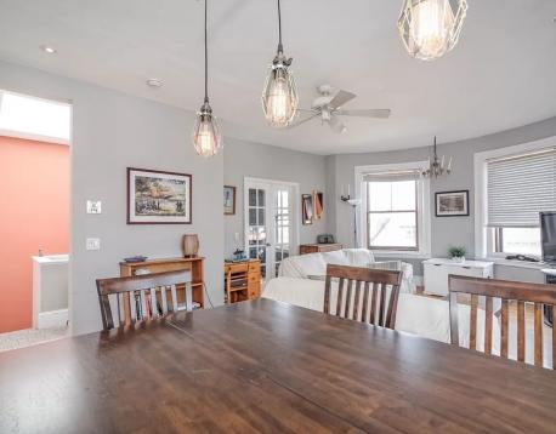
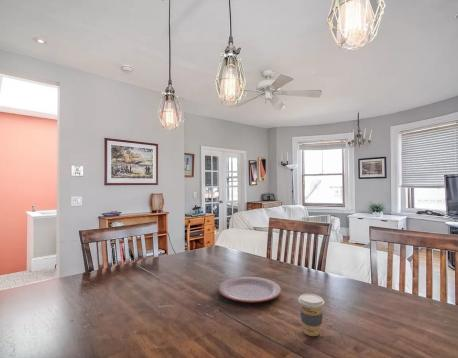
+ coffee cup (311, 315)
+ plate (249, 289)
